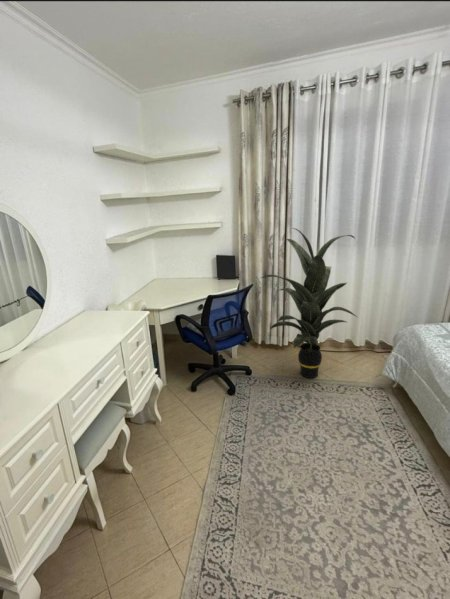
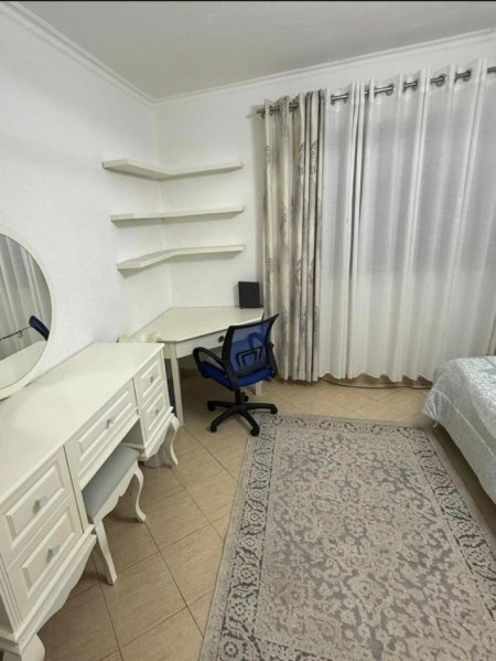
- indoor plant (306, 304)
